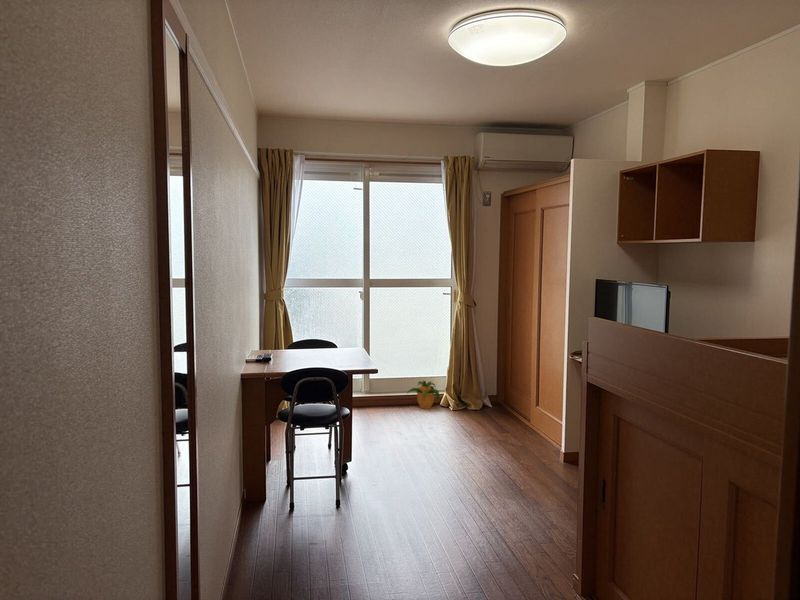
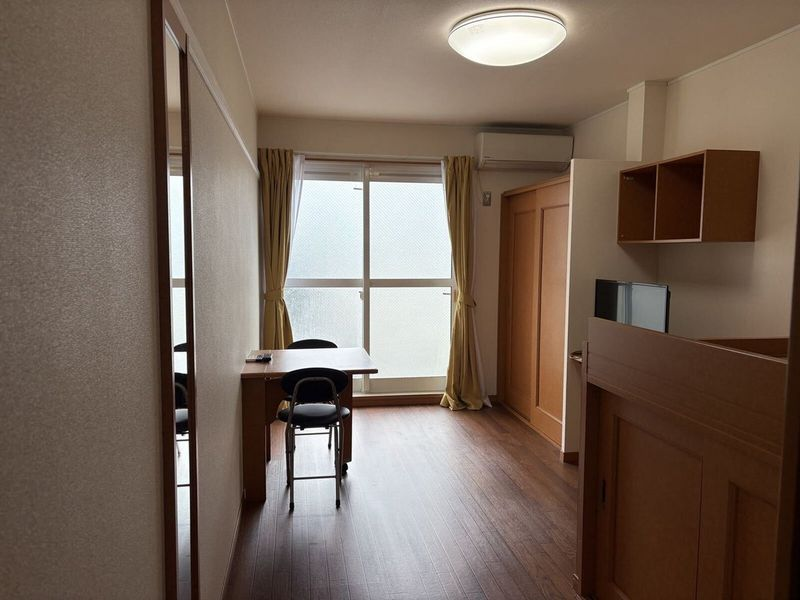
- potted plant (423, 393)
